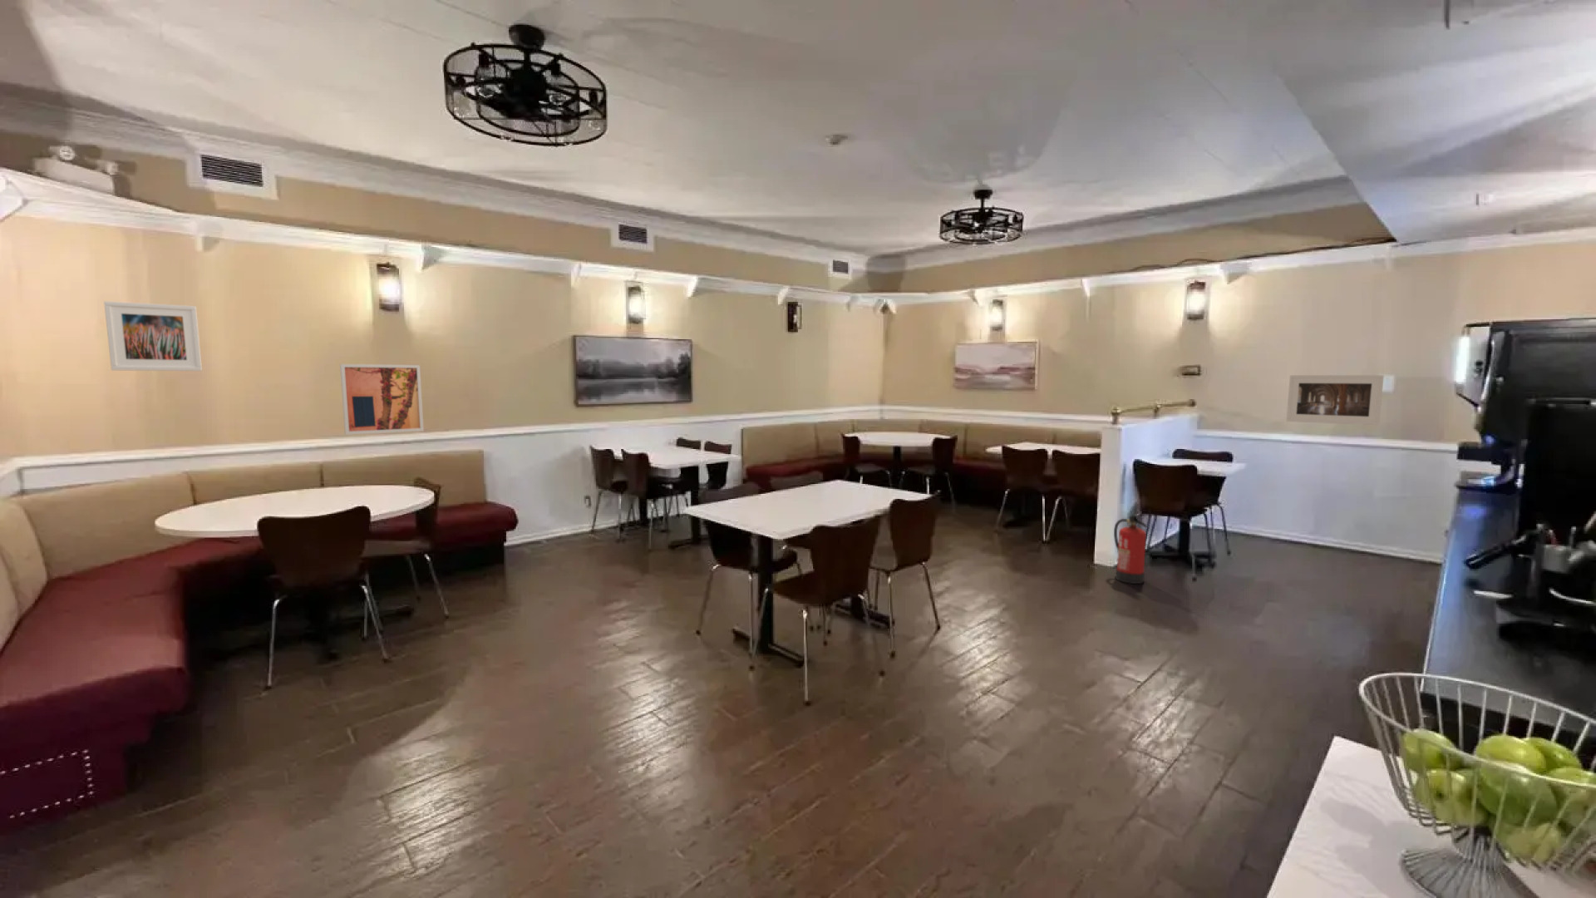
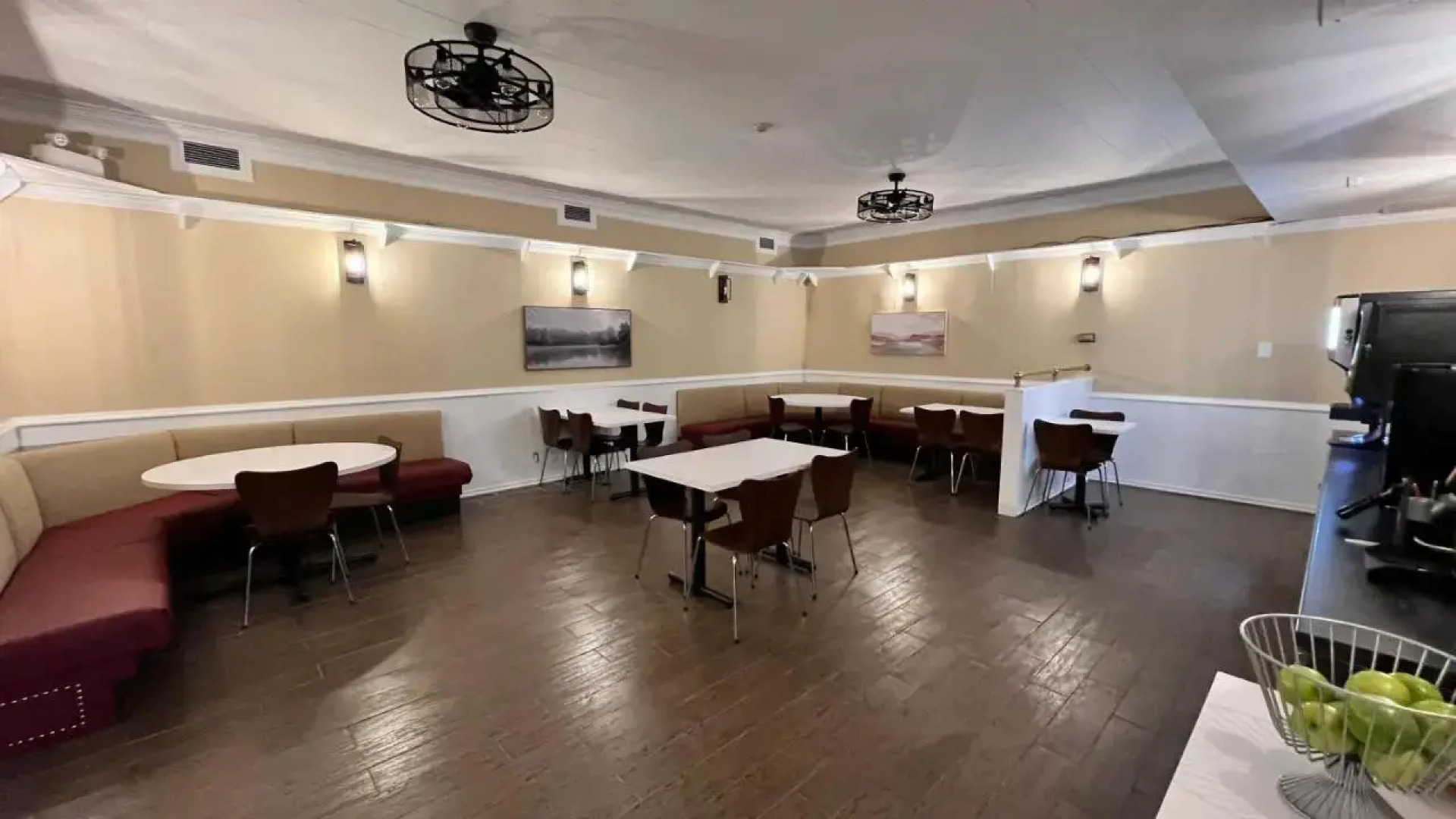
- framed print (155, 337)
- wall art (384, 398)
- fire extinguisher (1128, 545)
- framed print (1333, 399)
